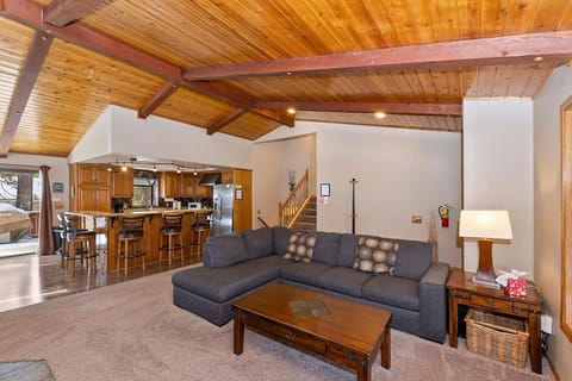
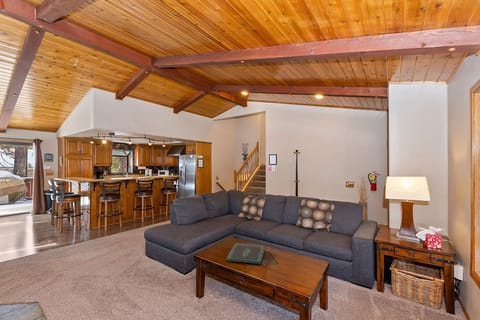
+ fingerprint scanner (246, 252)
